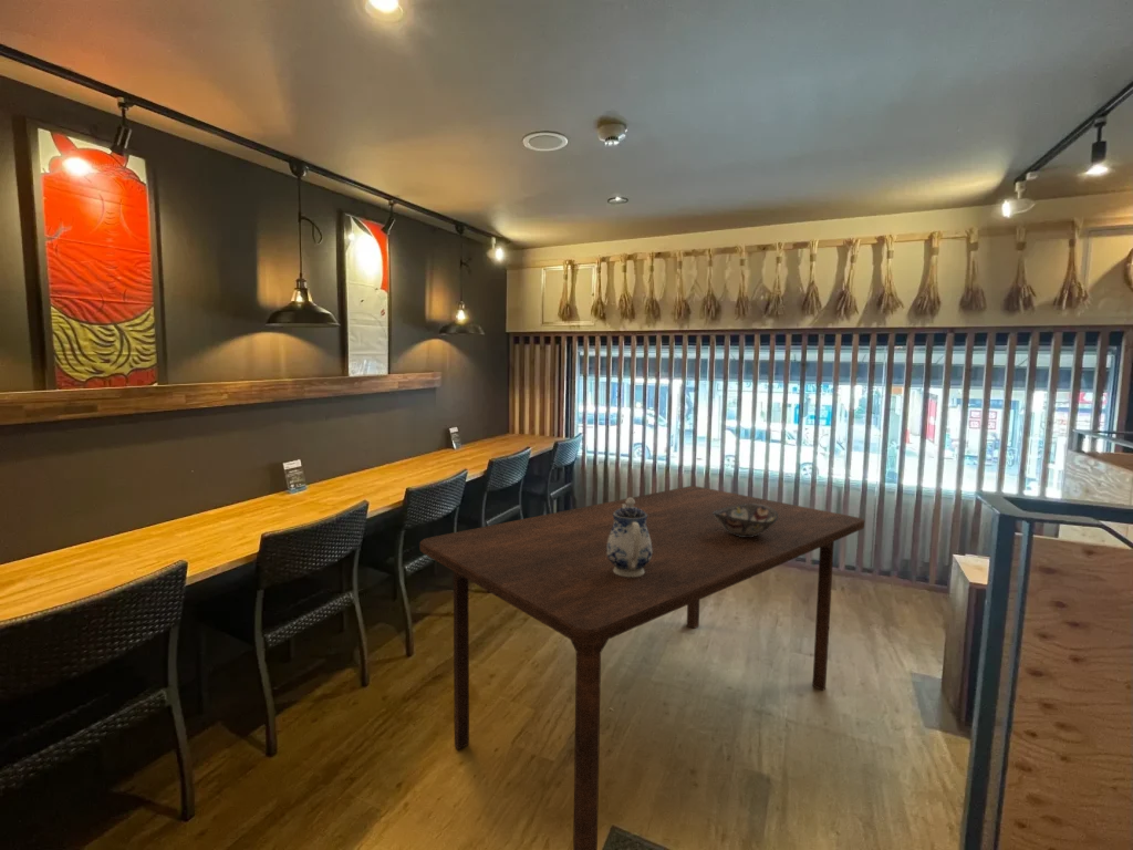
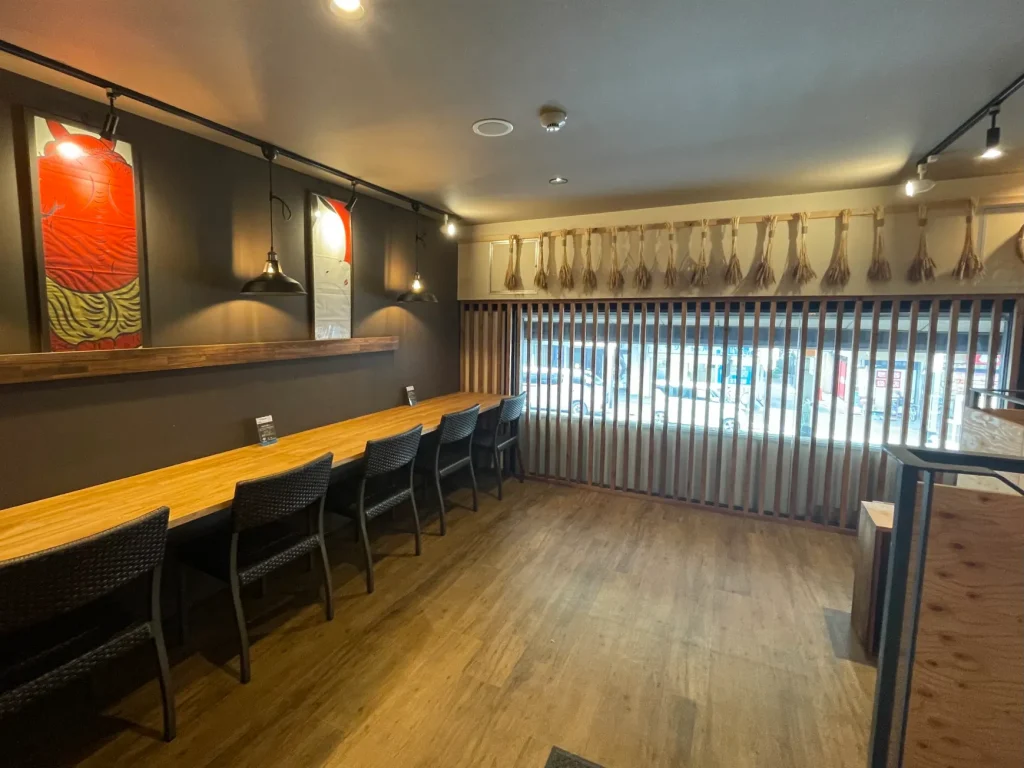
- ceramic bowl (745, 521)
- dining table (656, 618)
- teapot (630, 533)
